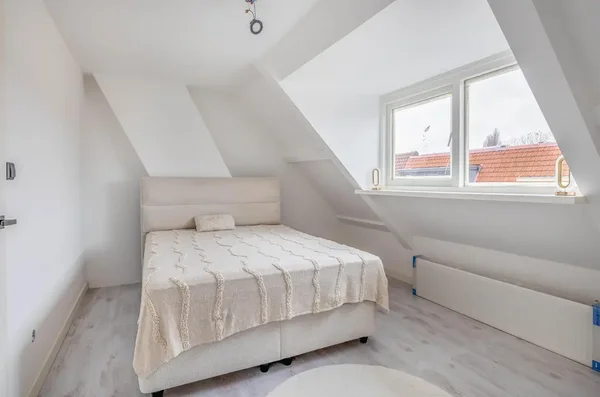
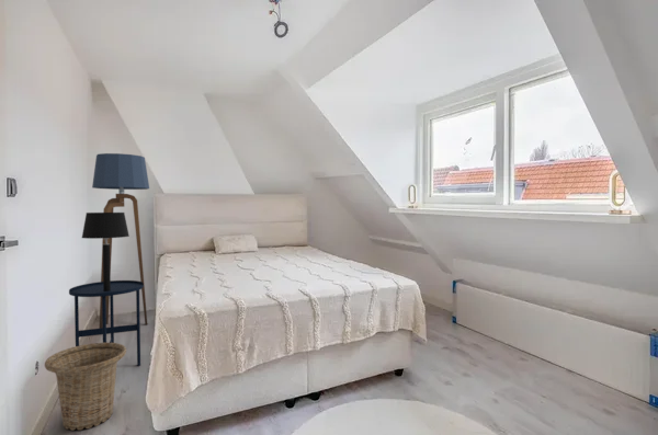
+ side table (109, 328)
+ floor lamp (111, 241)
+ table lamp (105, 251)
+ basket (88, 386)
